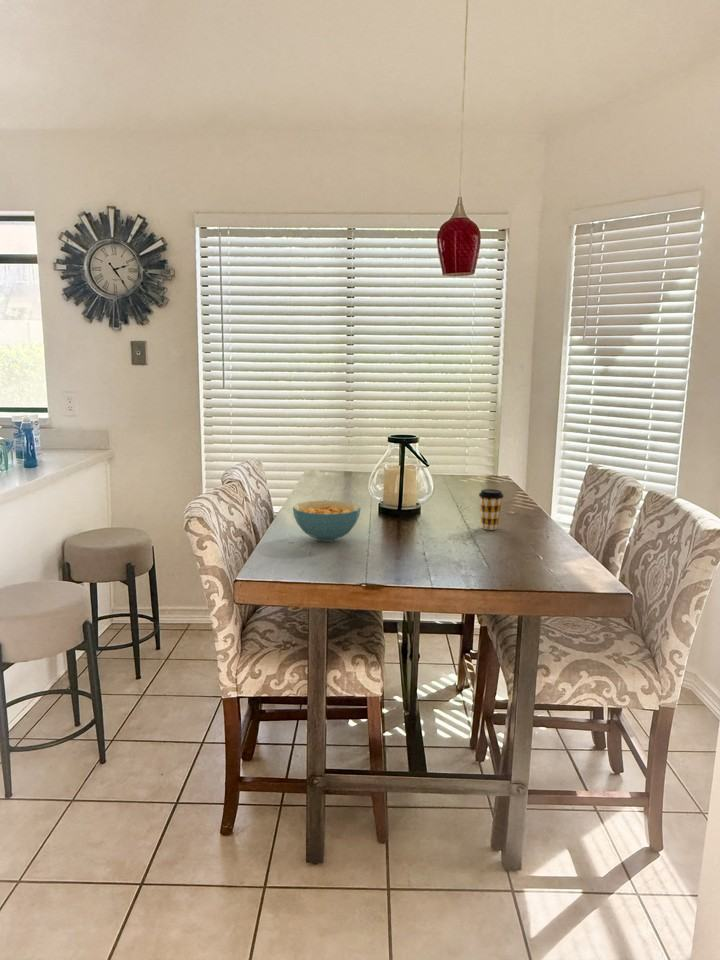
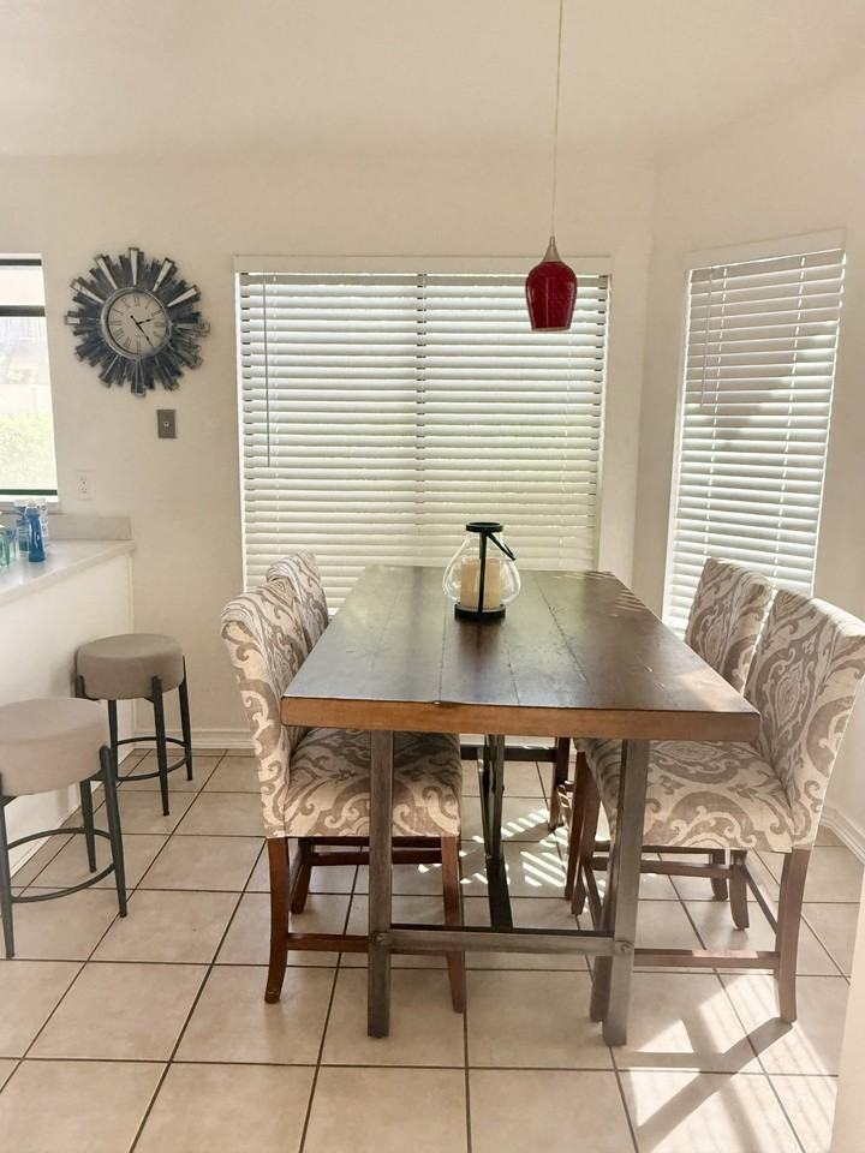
- coffee cup (490, 509)
- cereal bowl (326, 523)
